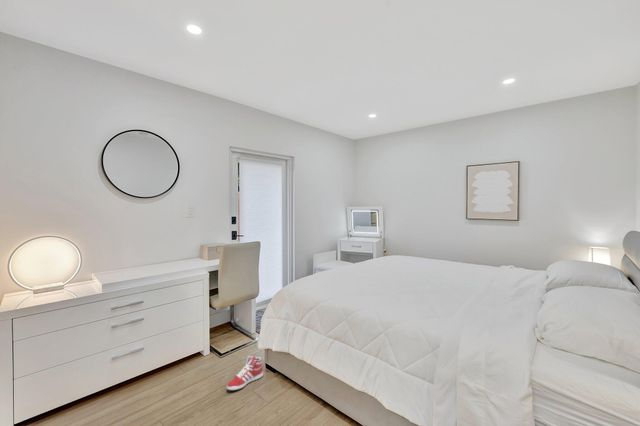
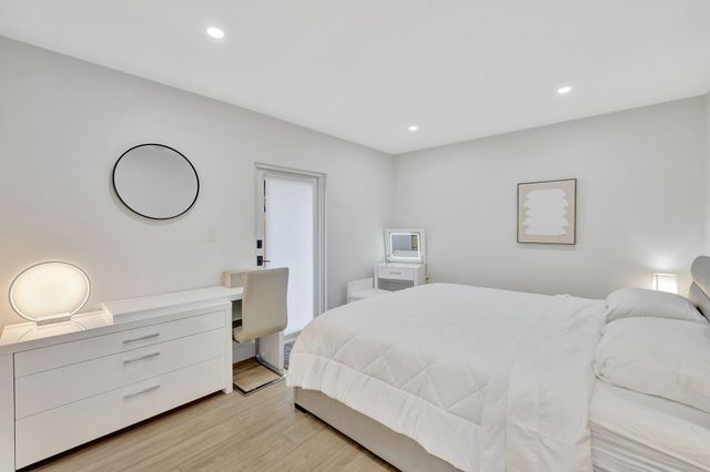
- sneaker (245, 371)
